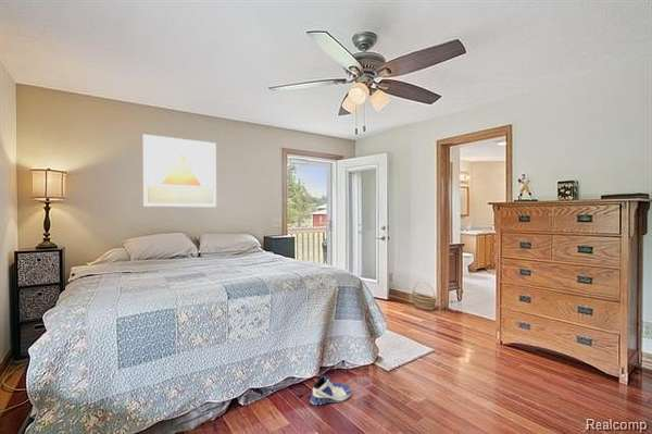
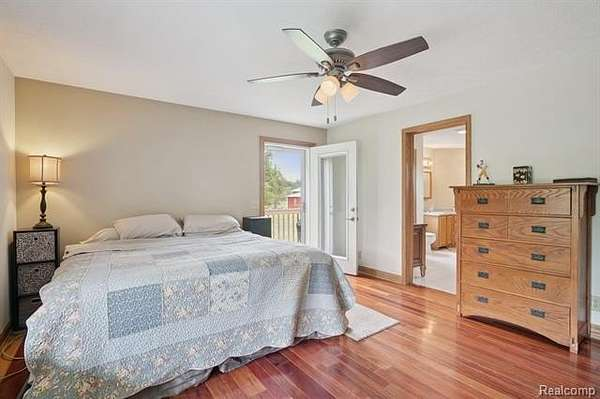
- basket (423, 295)
- sneaker (330, 386)
- wall art (181, 172)
